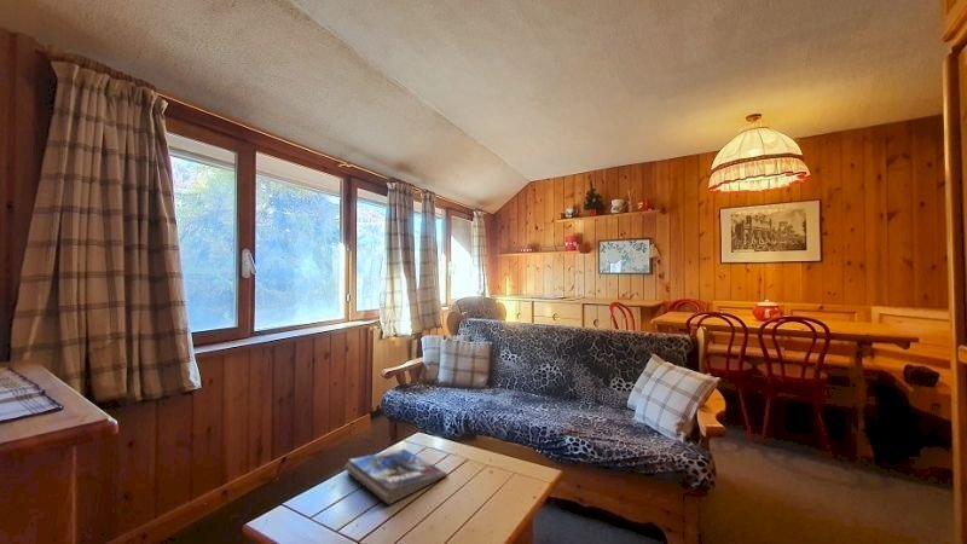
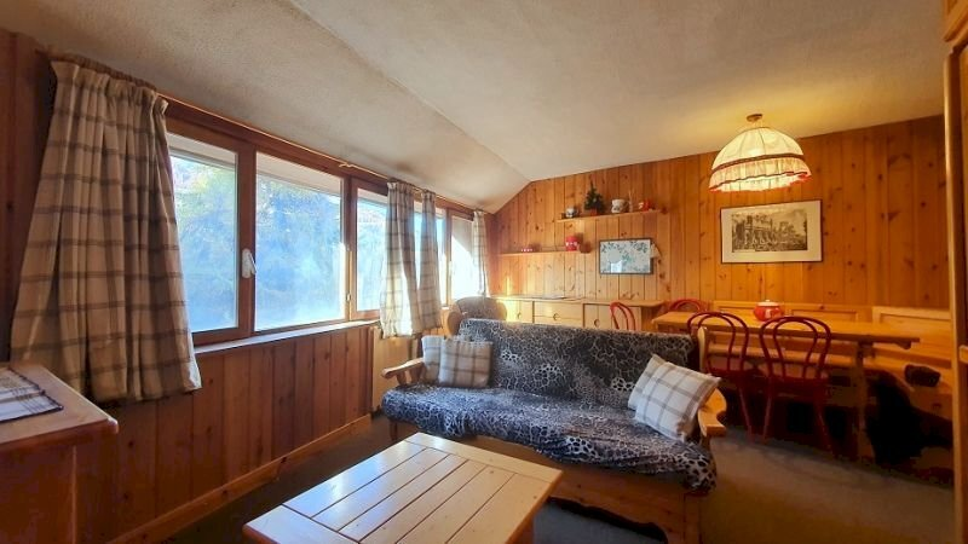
- magazine (395, 468)
